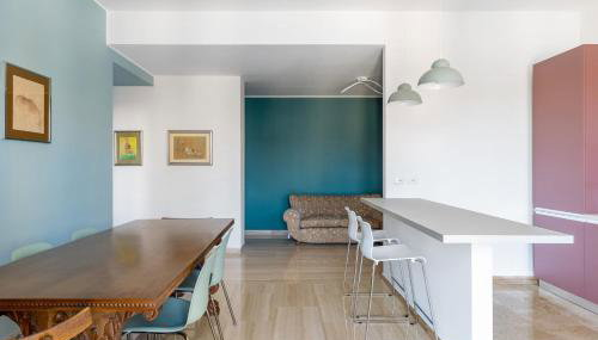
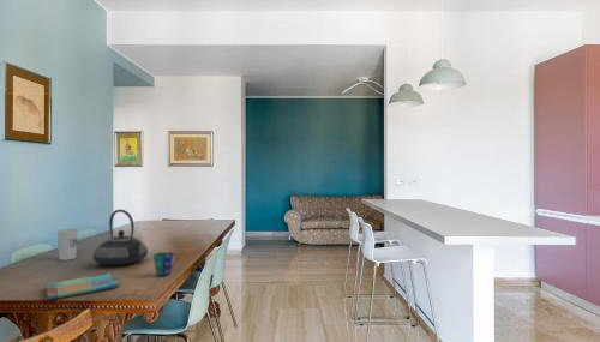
+ cup (166, 263)
+ dish towel (82, 284)
+ teapot (122, 236)
+ cup (67, 244)
